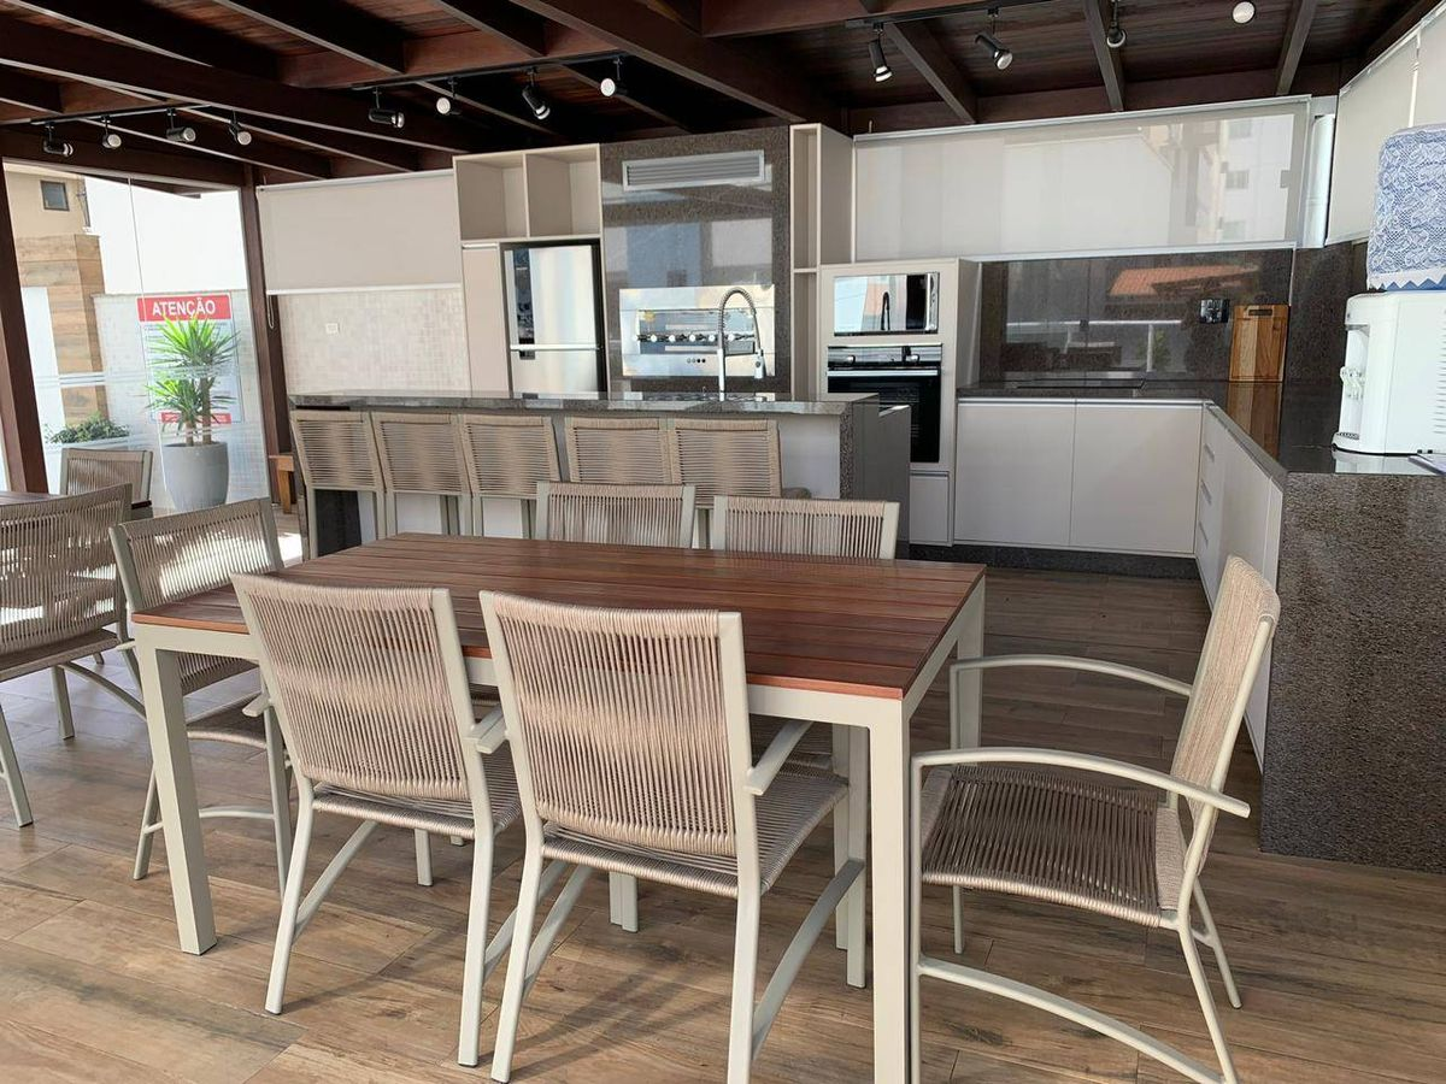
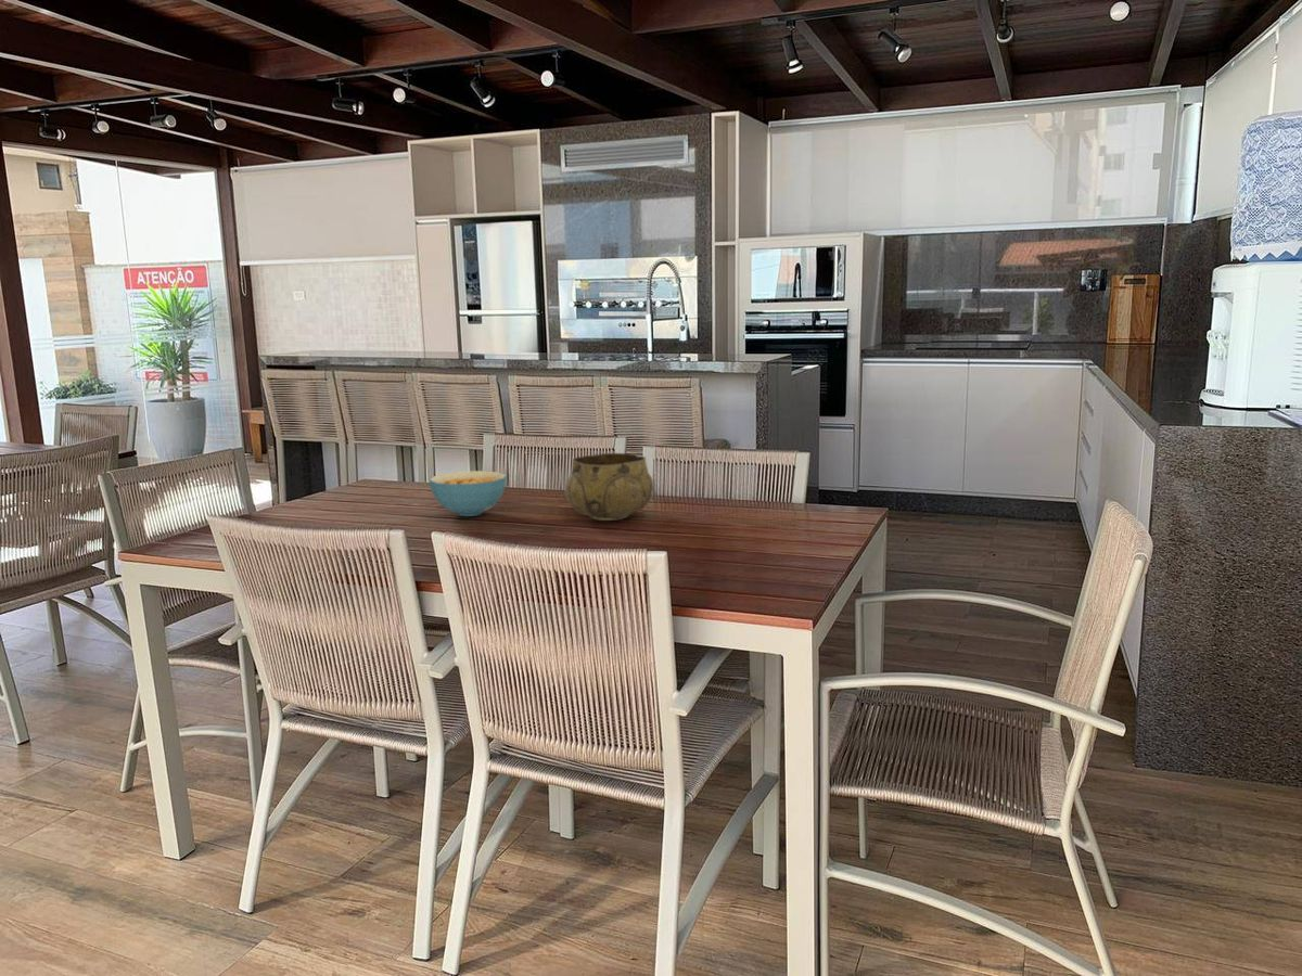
+ cereal bowl (469, 496)
+ decorative bowl (609, 487)
